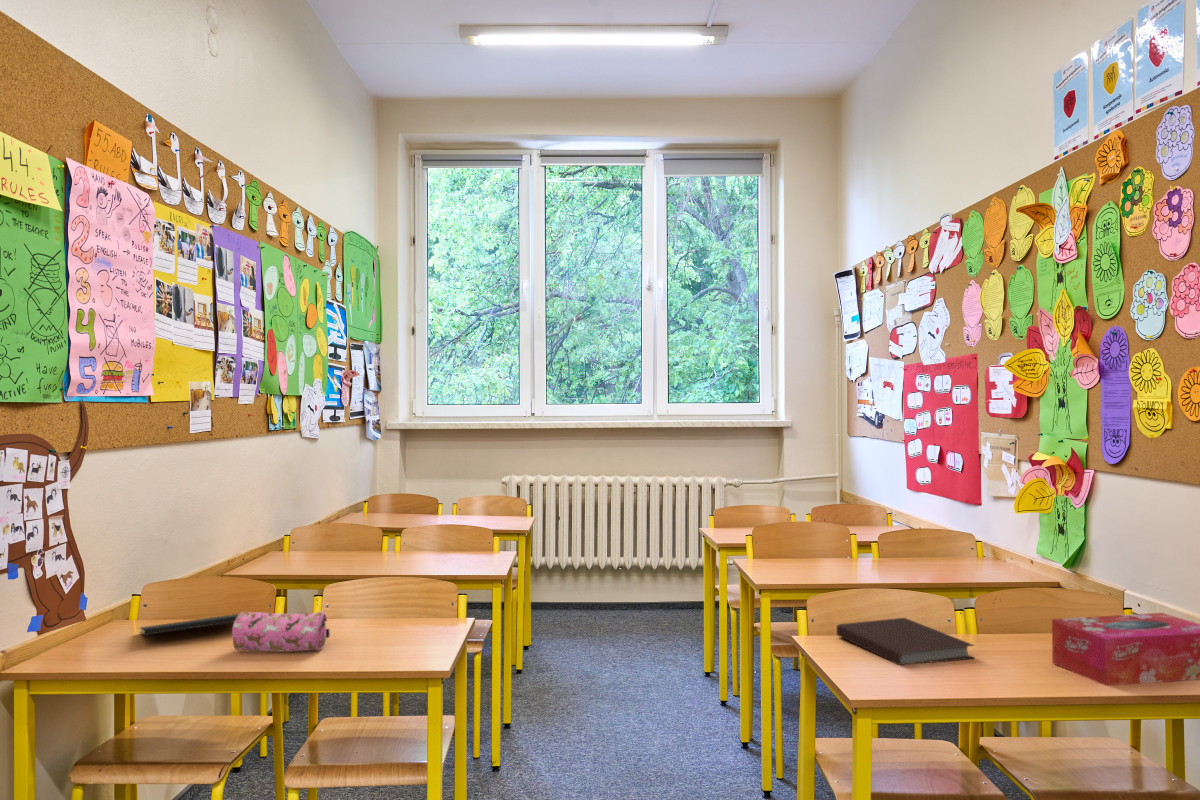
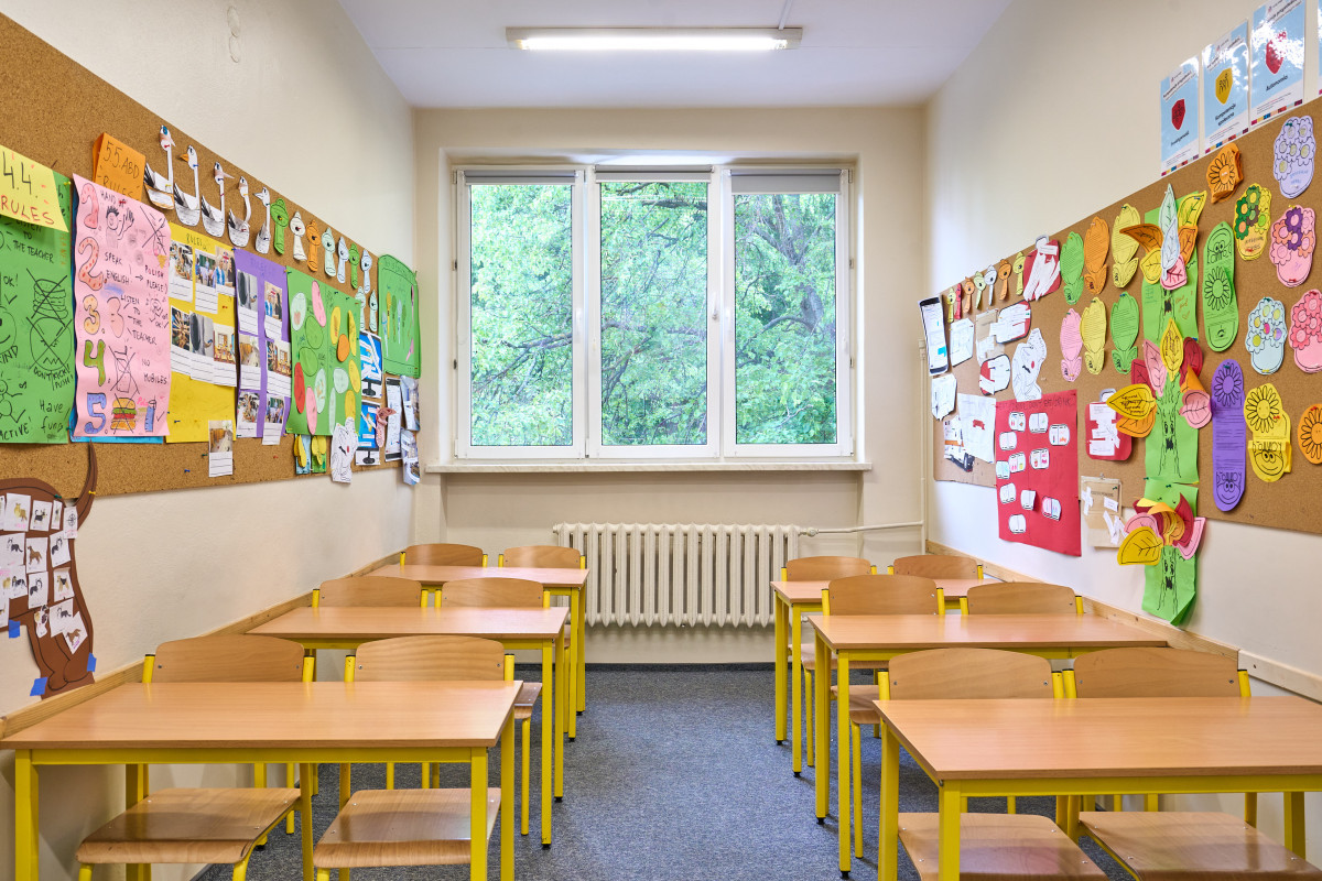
- pencil case (280, 630)
- notebook (902, 640)
- tissue box (1135, 647)
- notepad (193, 623)
